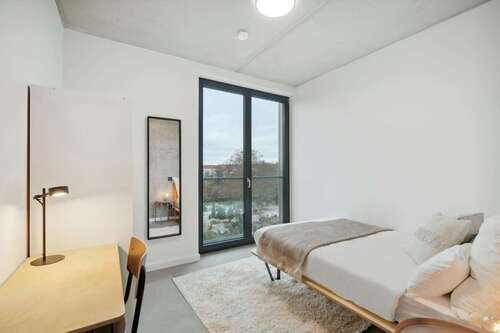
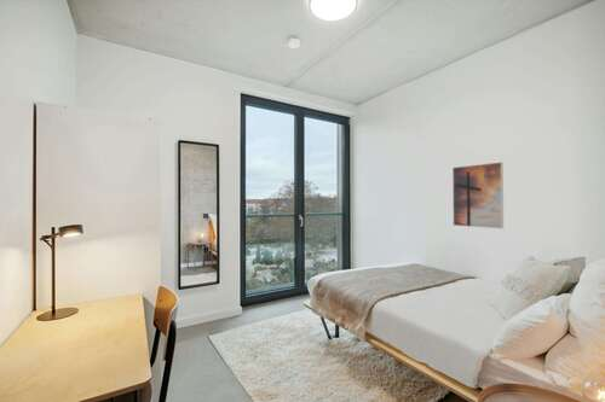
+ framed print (476, 196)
